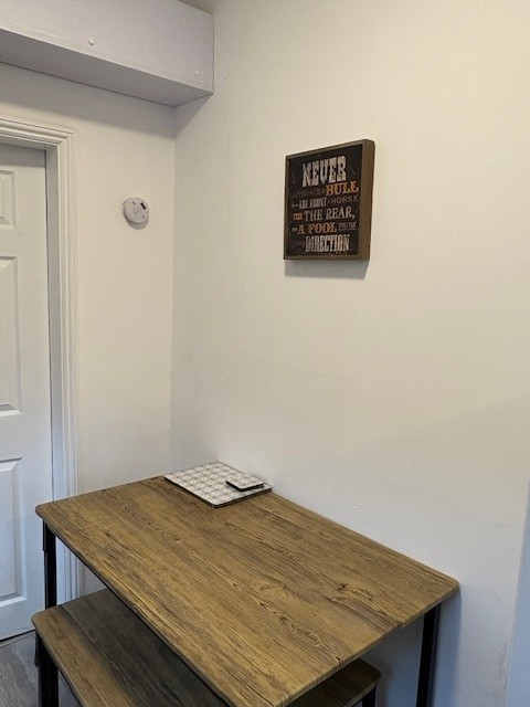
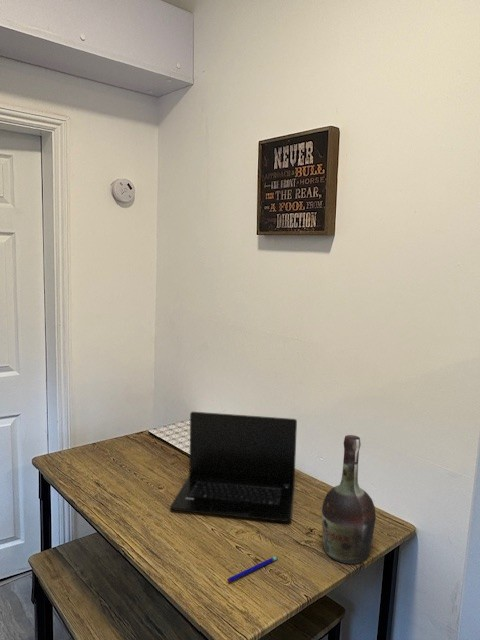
+ cognac bottle (349, 494)
+ pen (253, 568)
+ laptop (236, 462)
